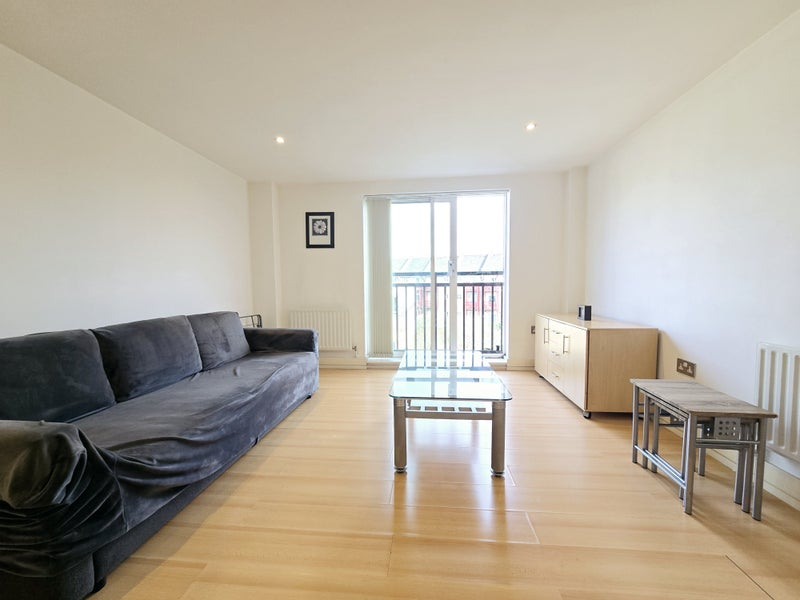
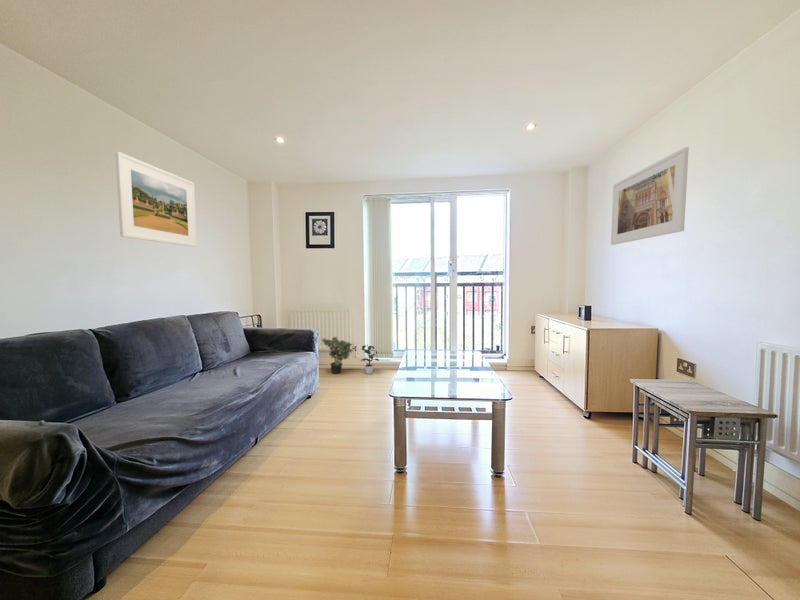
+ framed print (643, 204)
+ potted plant (336, 354)
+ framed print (161, 206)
+ potted plant (371, 358)
